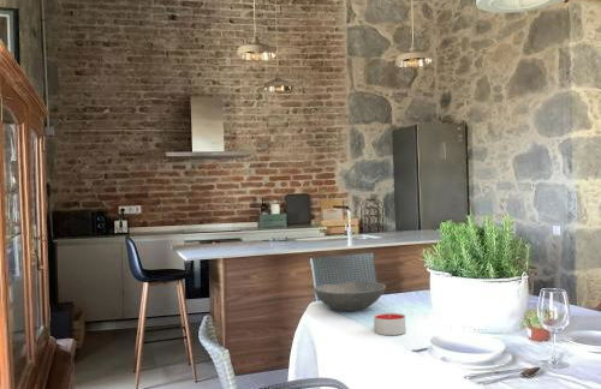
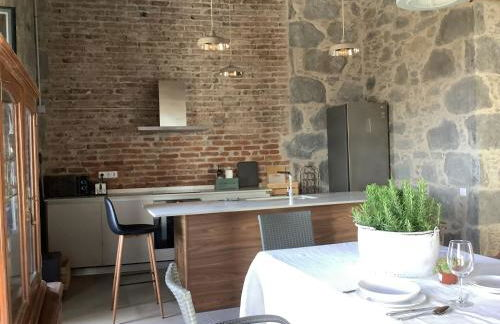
- bowl (350, 297)
- candle (389, 323)
